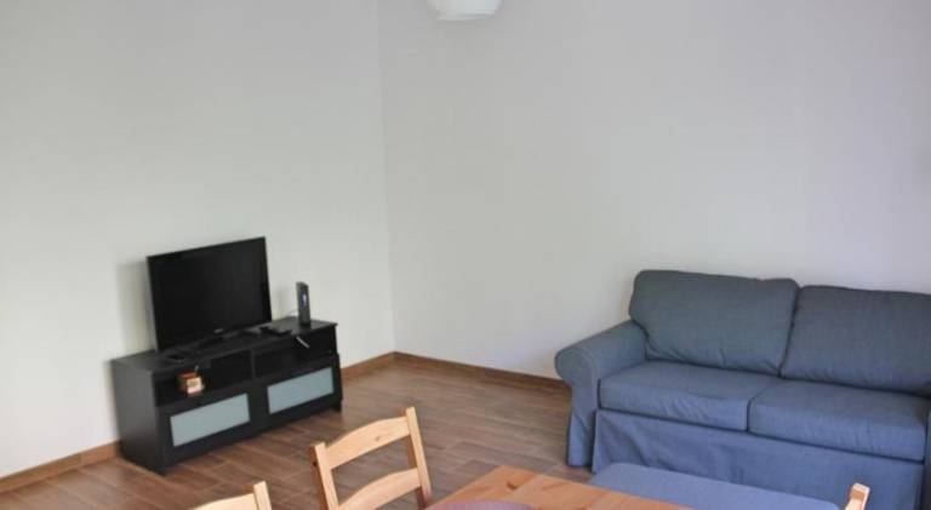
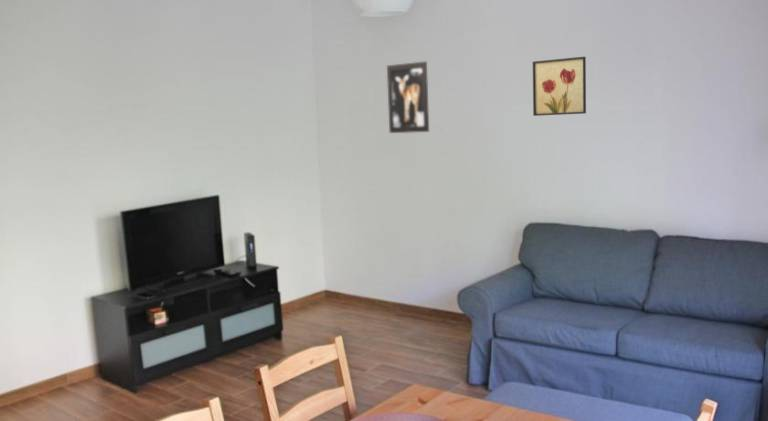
+ wall art (559, 87)
+ wall art (407, 98)
